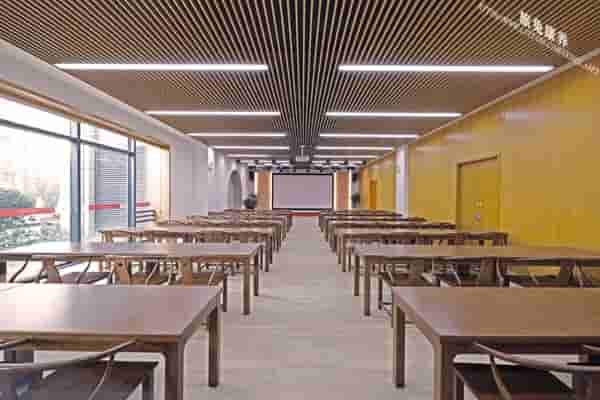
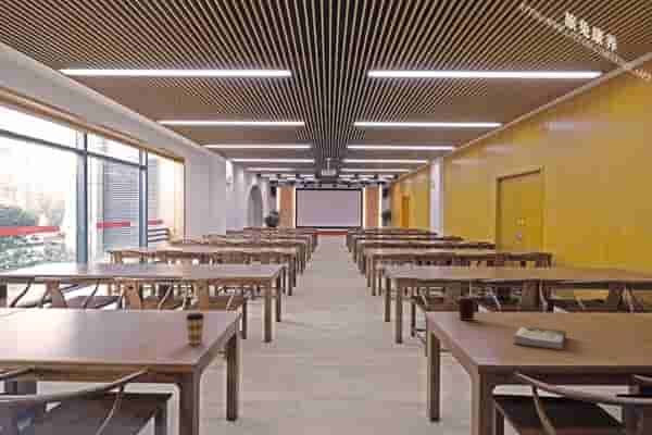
+ book (540, 336)
+ mug (465, 309)
+ coffee cup (195, 327)
